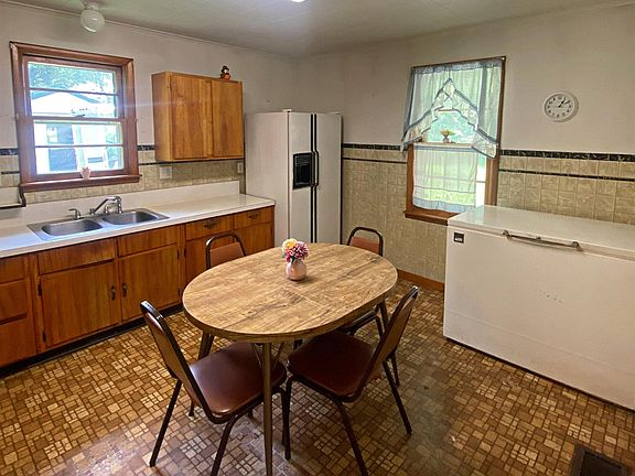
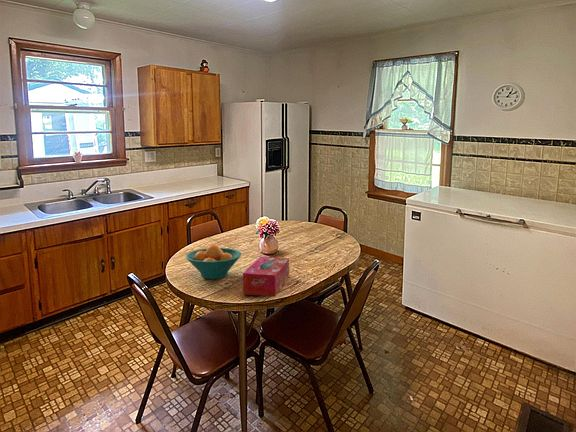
+ fruit bowl (214, 260)
+ tissue box (267, 275)
